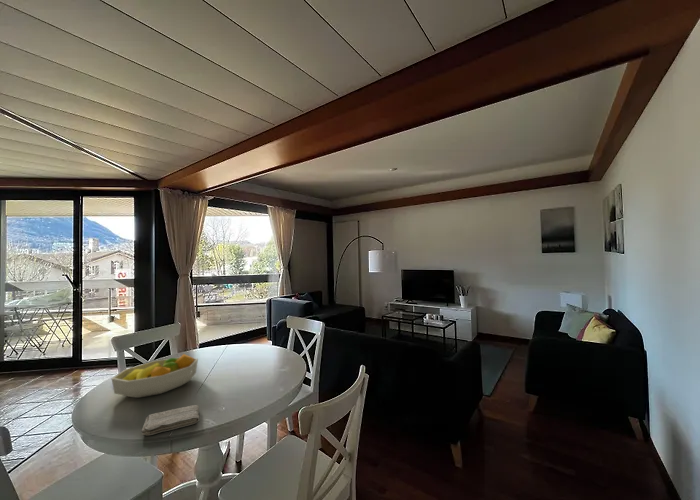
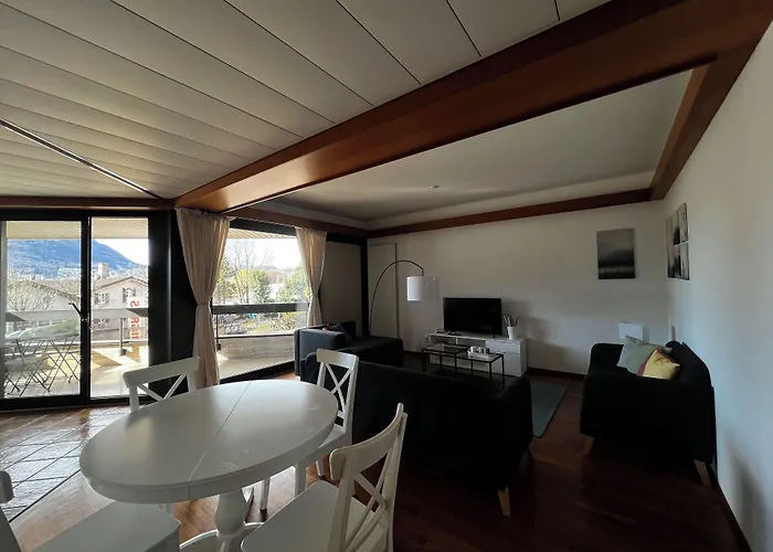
- fruit bowl (158, 373)
- washcloth (172, 418)
